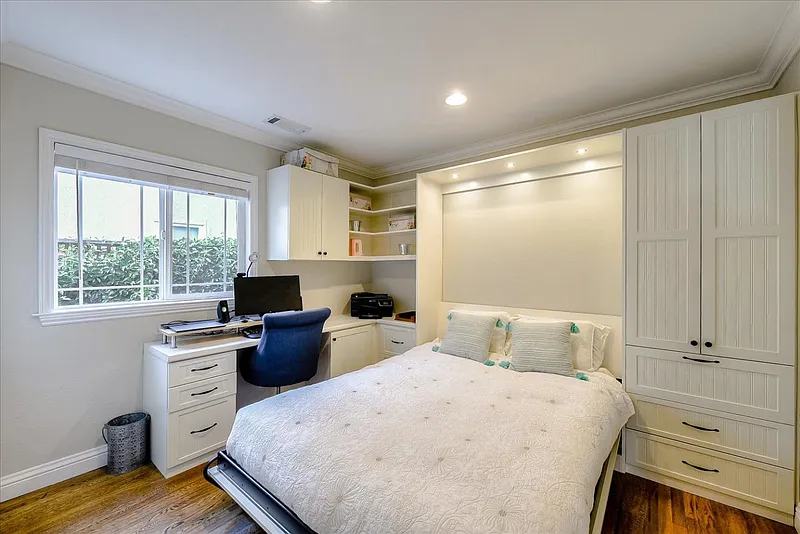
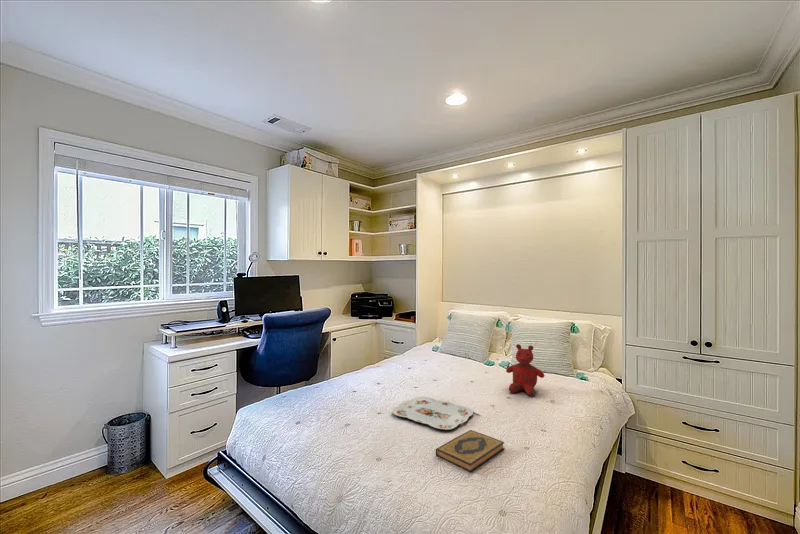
+ hardback book (470, 448)
+ teddy bear (523, 368)
+ serving tray (432, 412)
